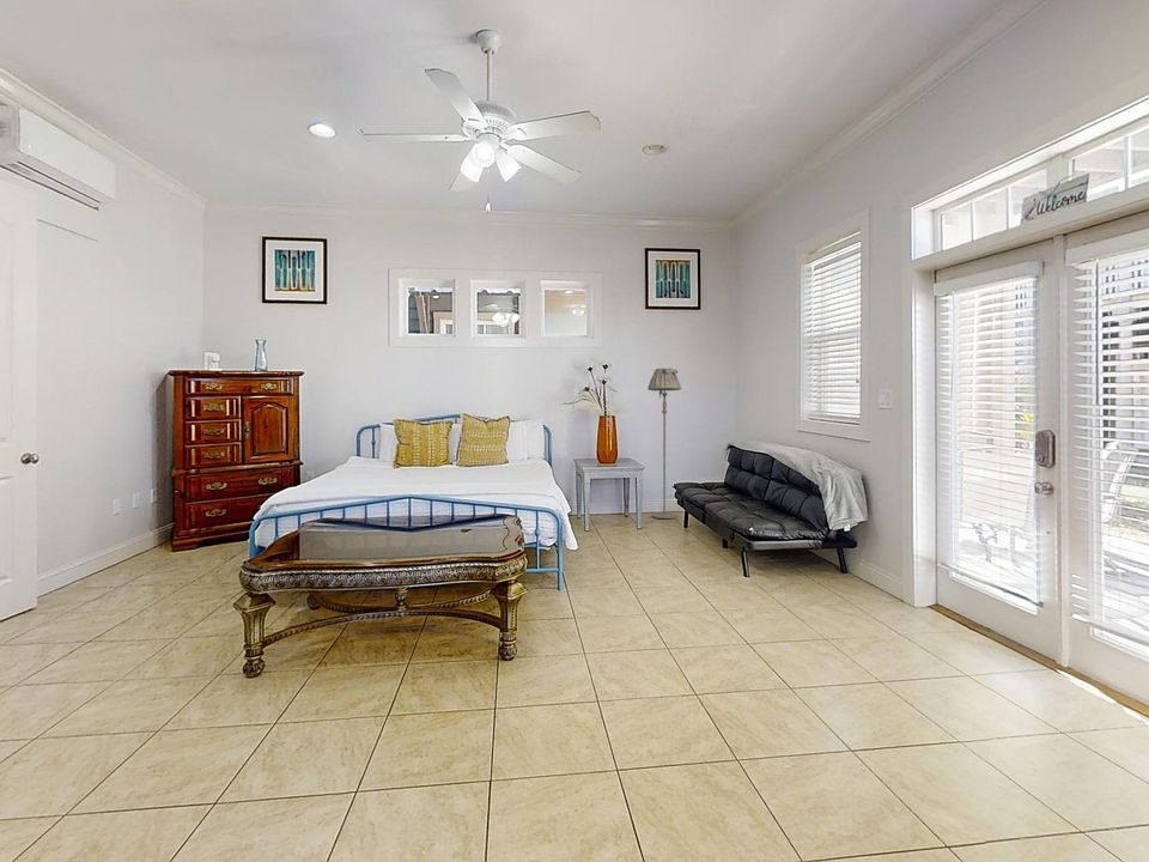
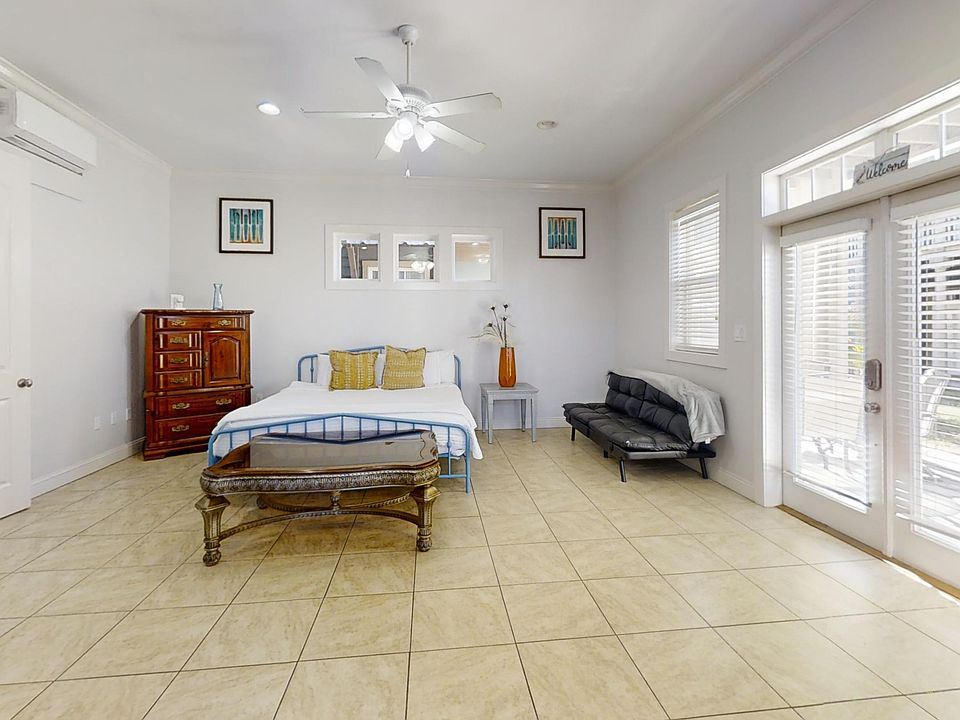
- floor lamp (664, 442)
